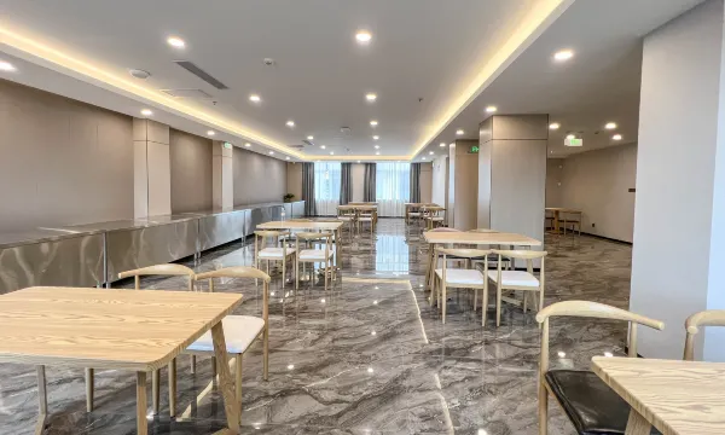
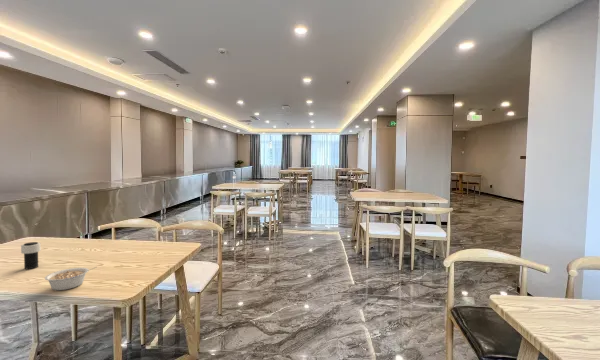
+ cup (31, 255)
+ legume (69, 277)
